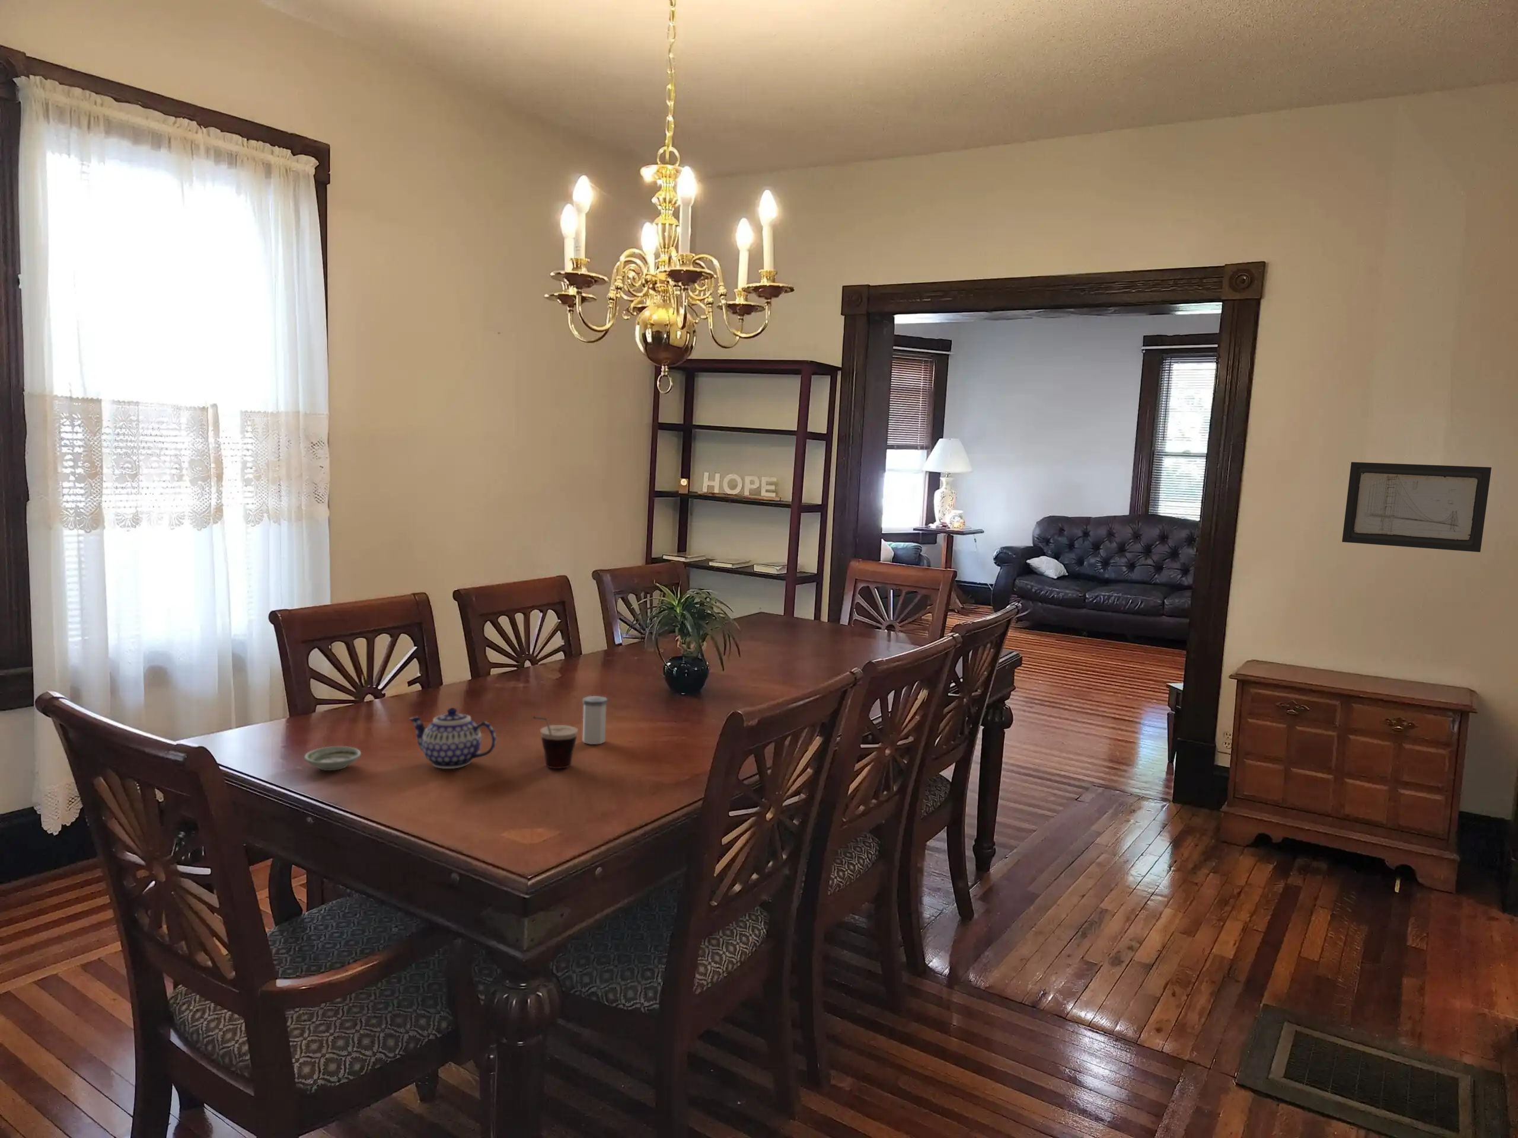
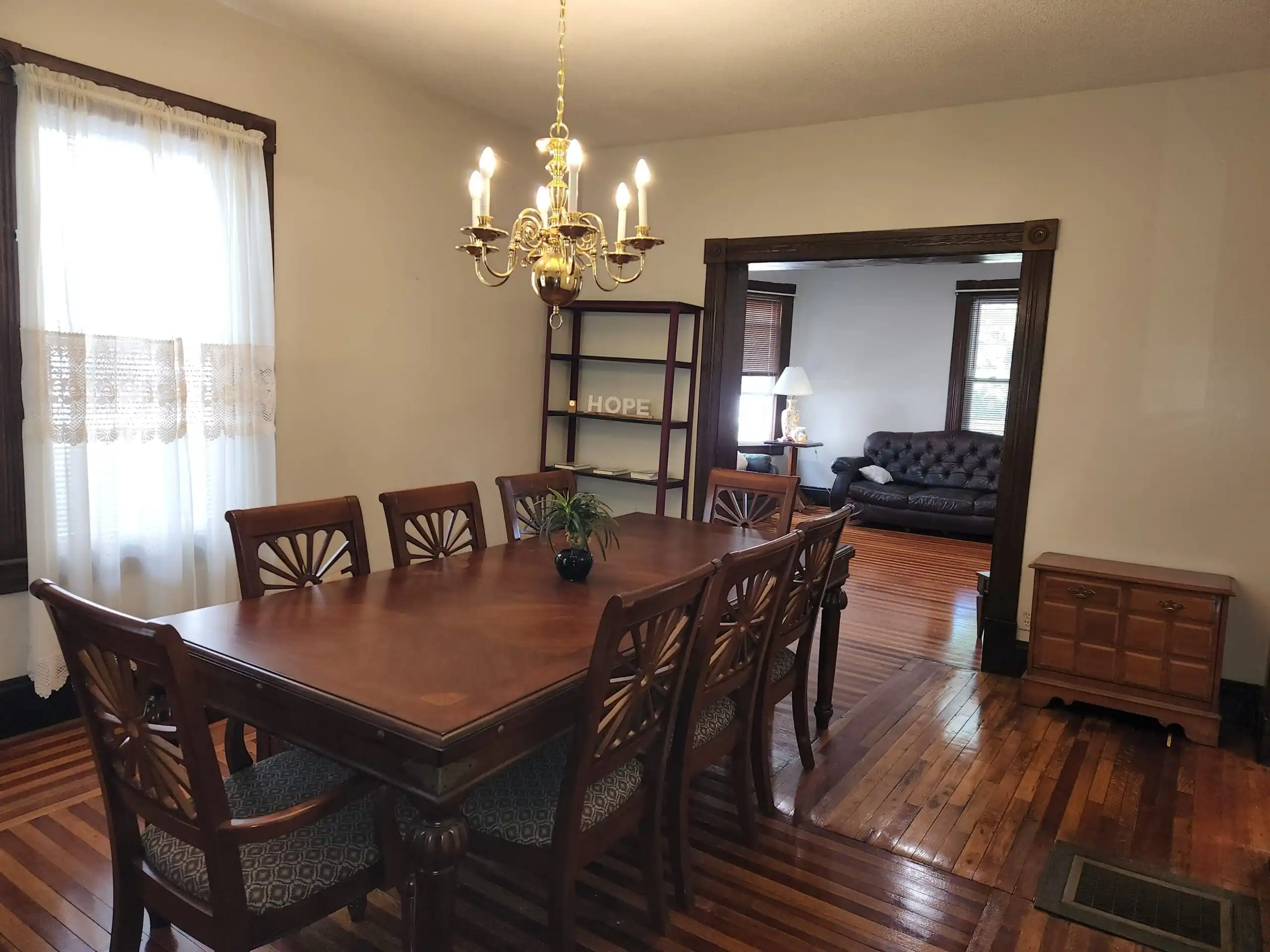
- saucer (332, 760)
- teapot (452, 735)
- cup (551, 739)
- salt shaker (594, 720)
- wall art (1414, 506)
